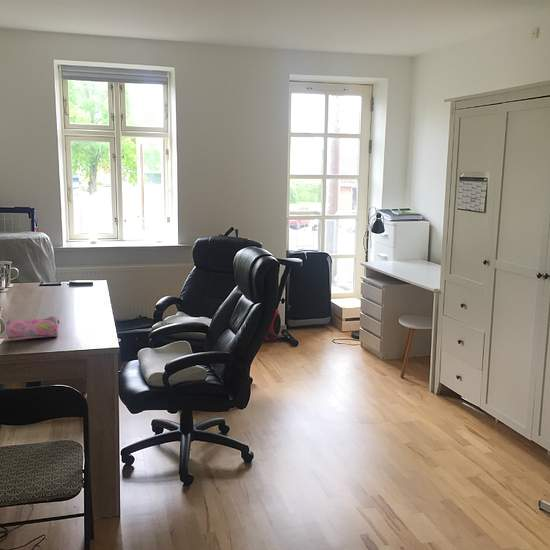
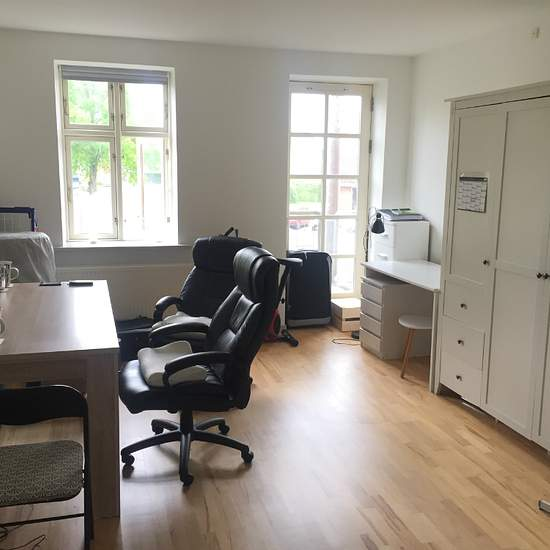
- pencil case (33, 327)
